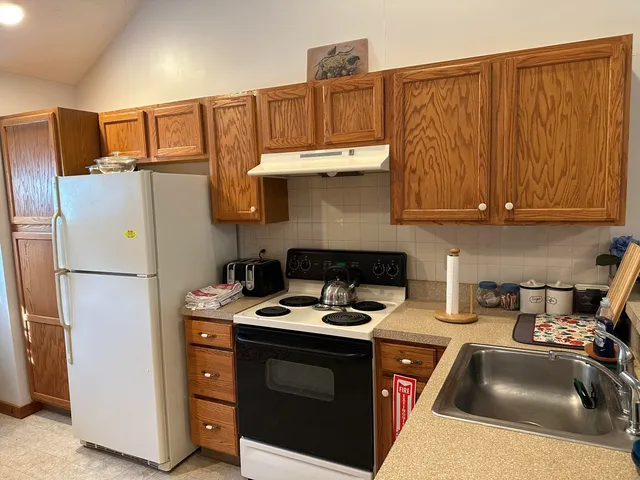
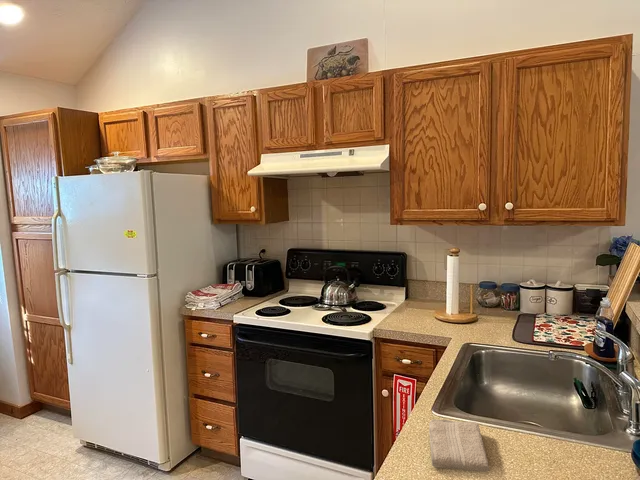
+ washcloth (456, 442)
